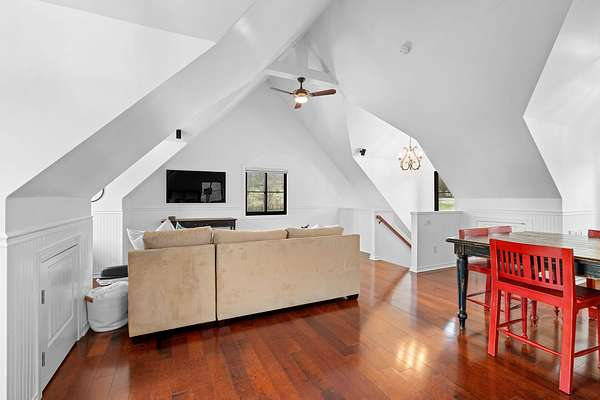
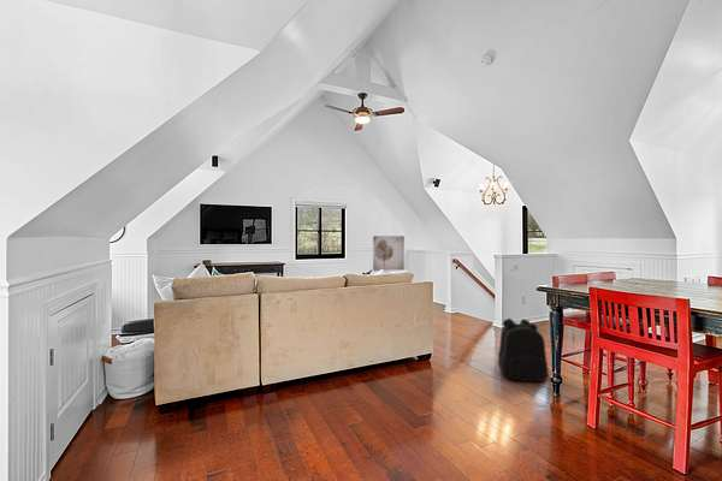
+ backpack (520, 348)
+ wall art (389, 253)
